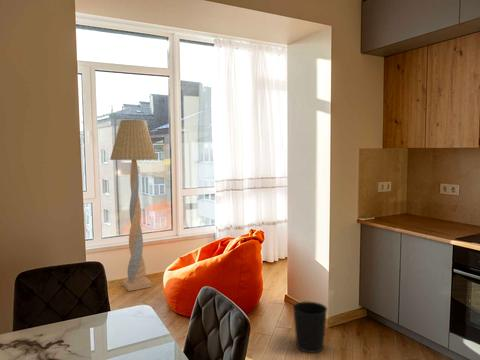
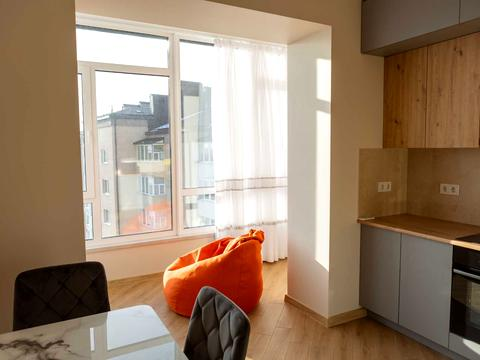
- wastebasket (309, 327)
- floor lamp (135, 203)
